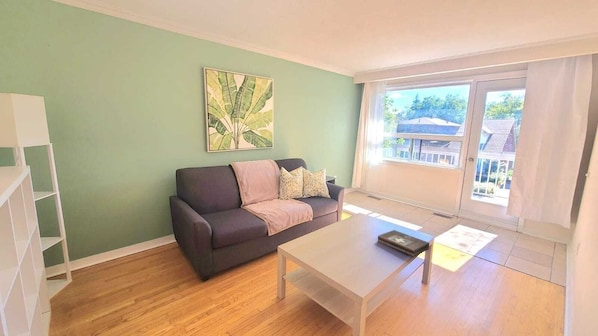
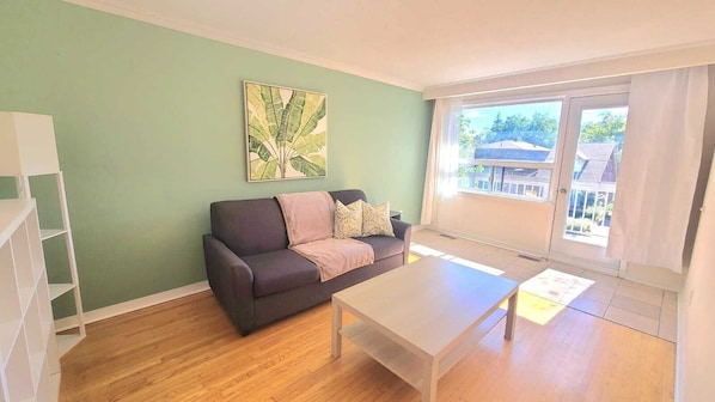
- first aid kit (402, 242)
